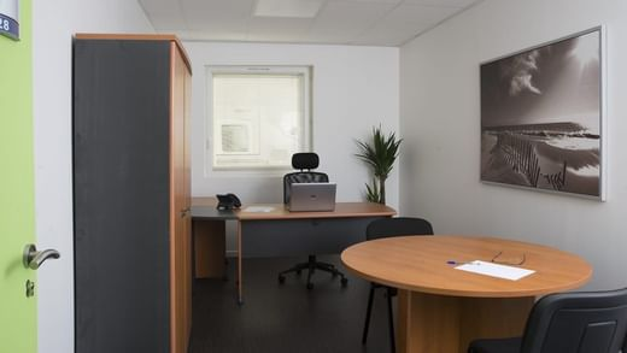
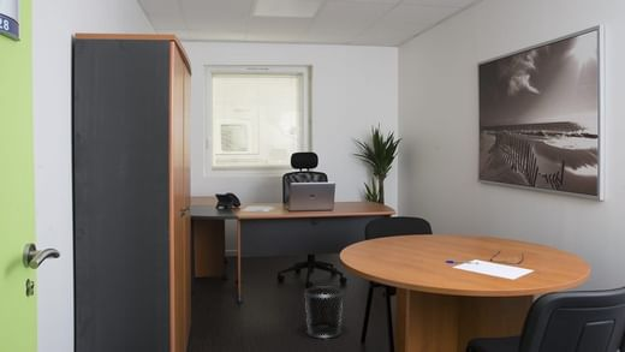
+ waste bin (323, 311)
